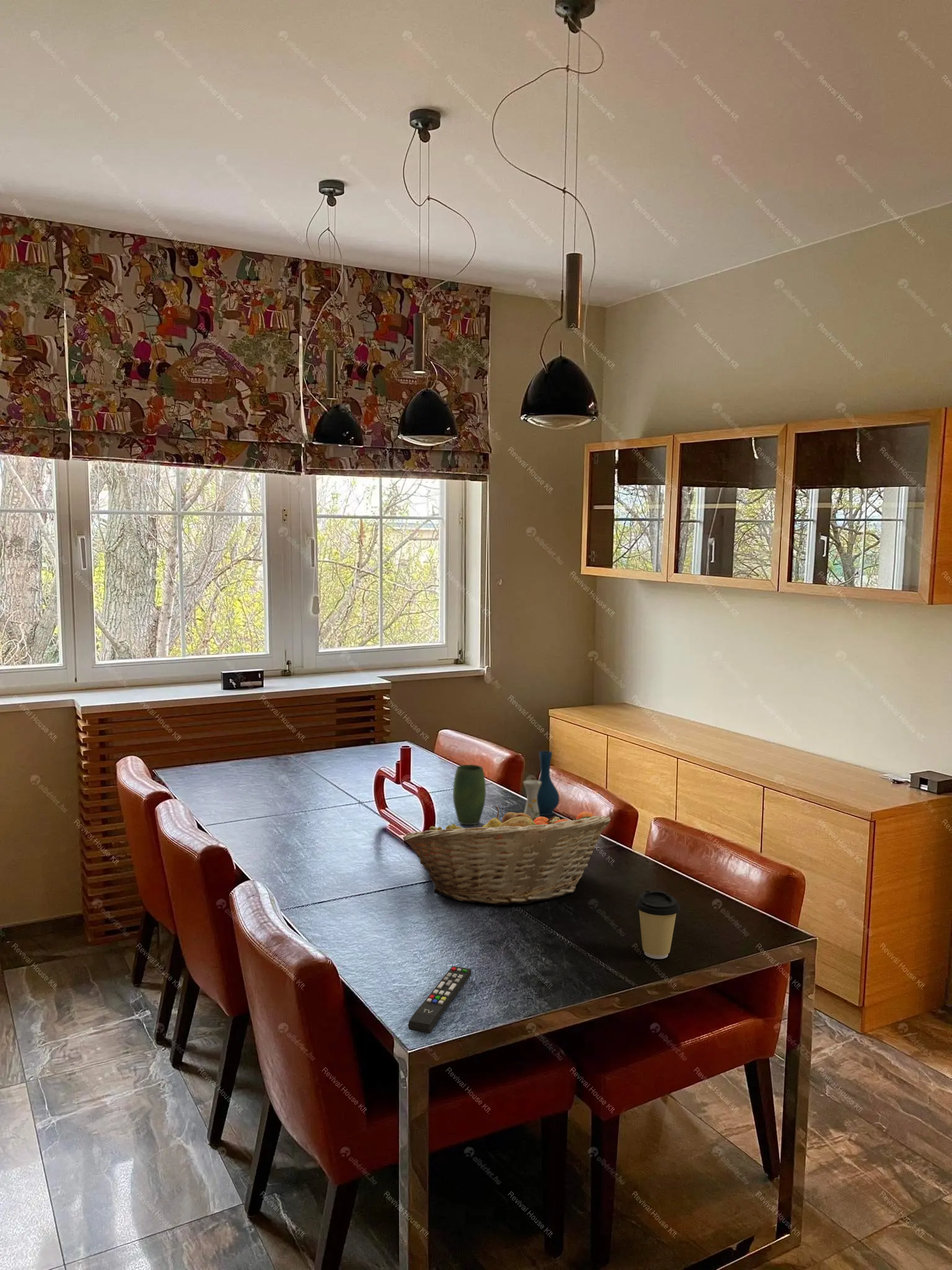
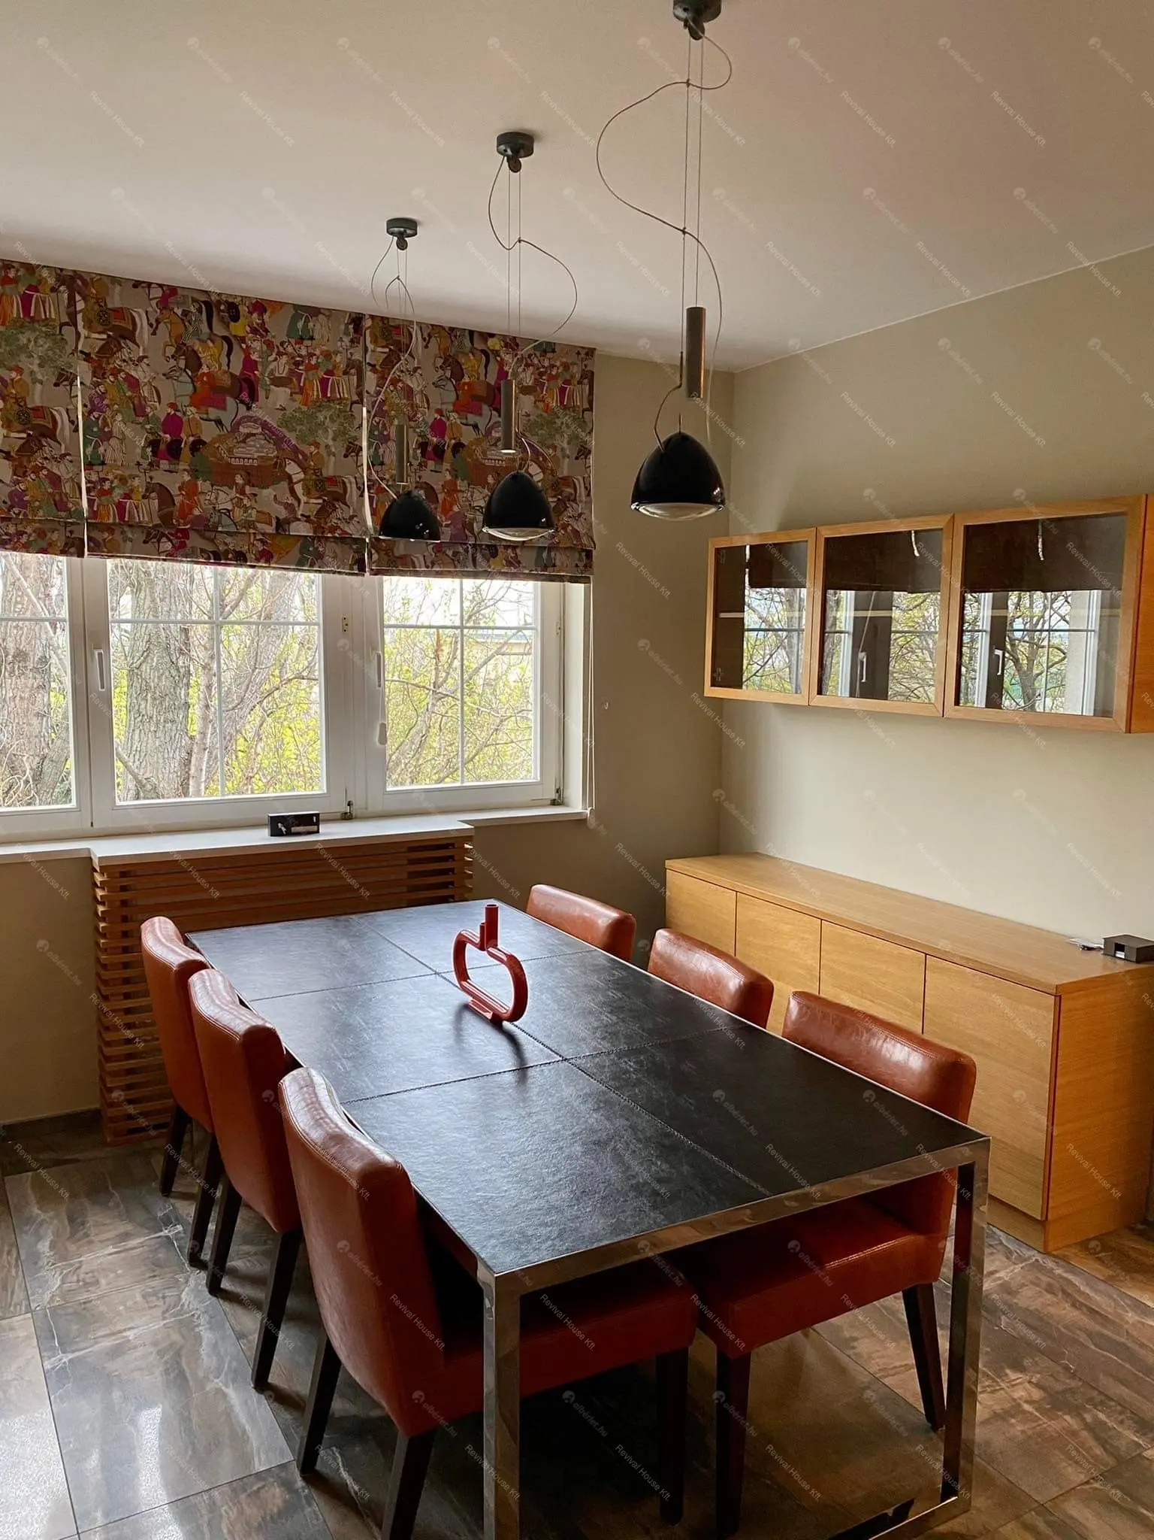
- remote control (441, 997)
- fruit basket (507, 845)
- coffee cup (657, 925)
- vase (526, 789)
